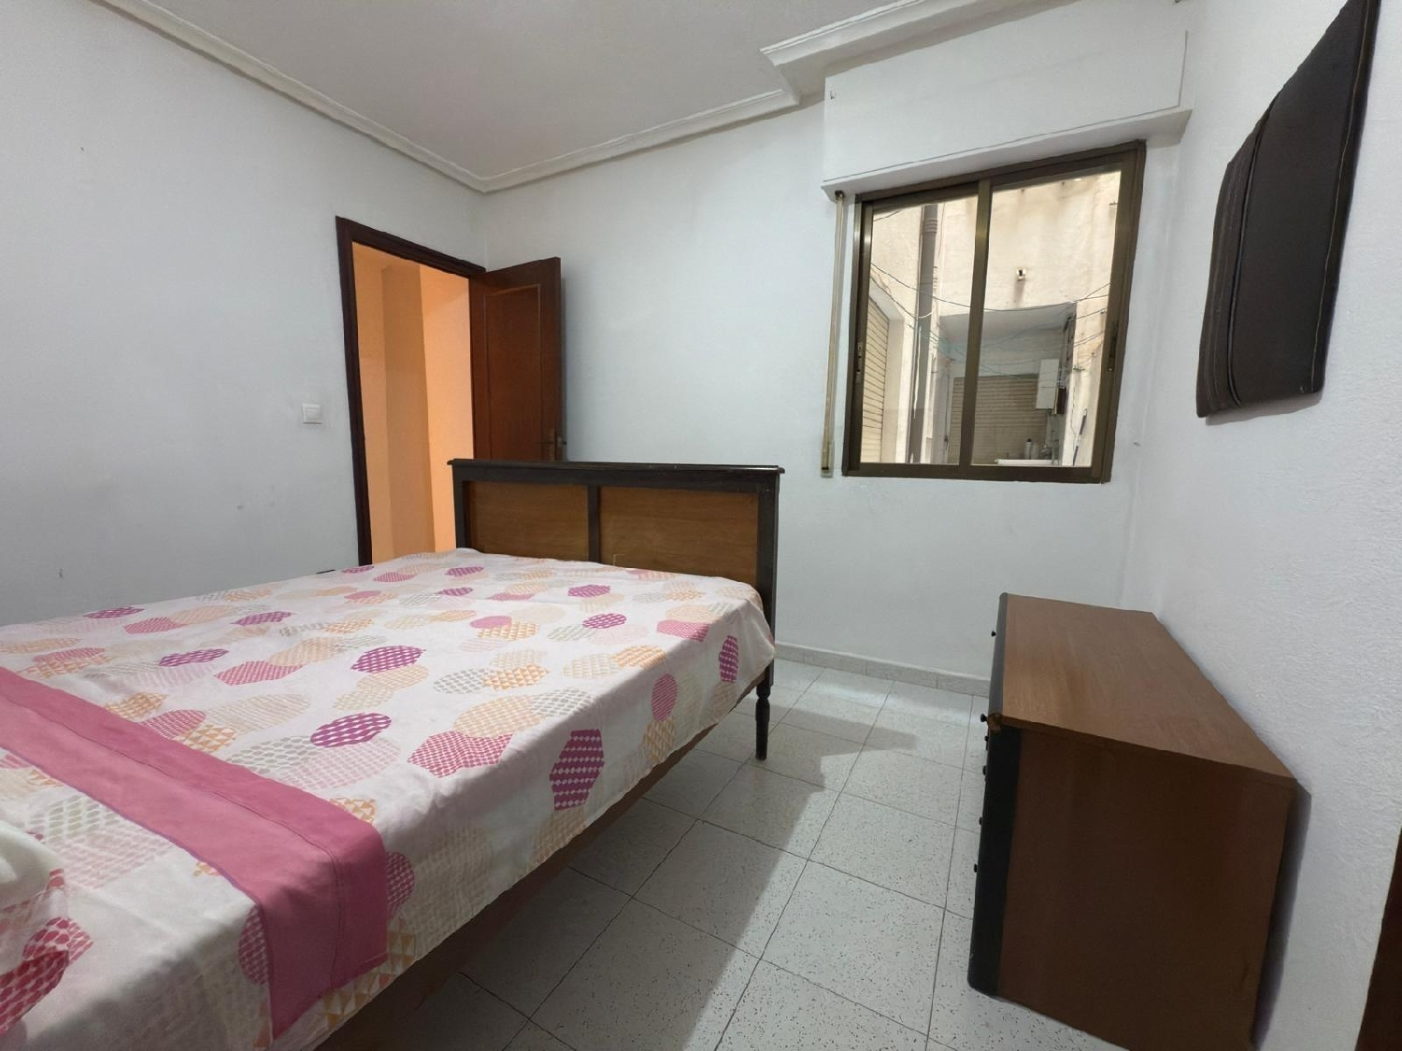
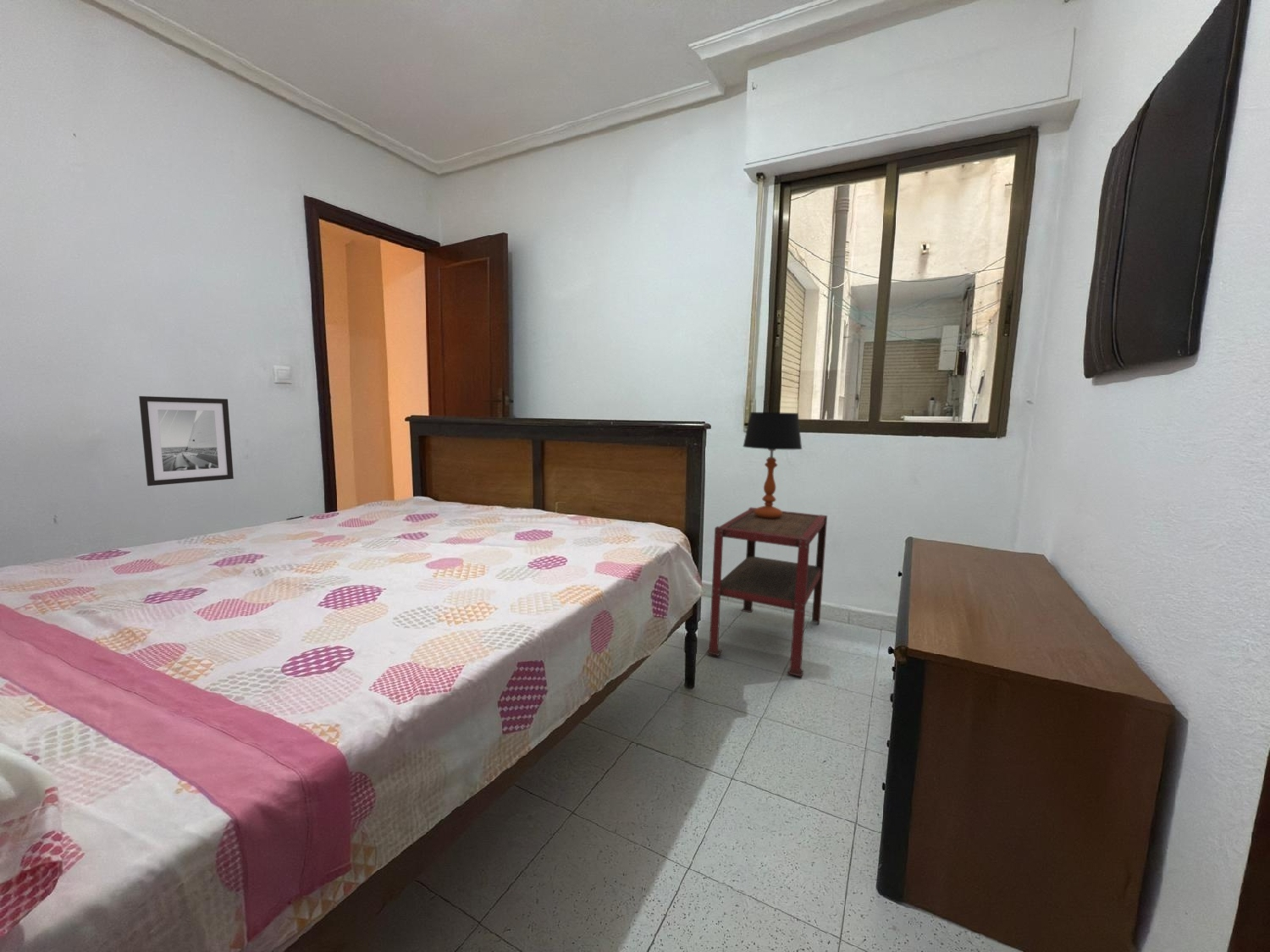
+ side table (771, 580)
+ table lamp (770, 465)
+ wall art (189, 440)
